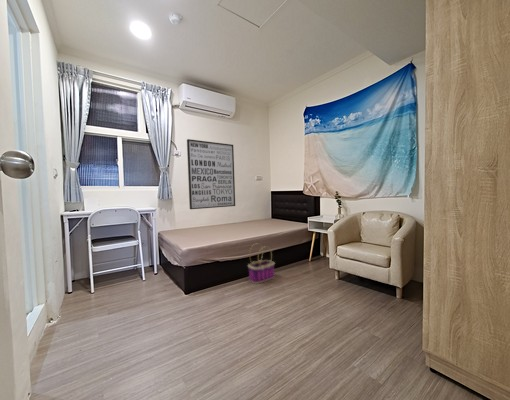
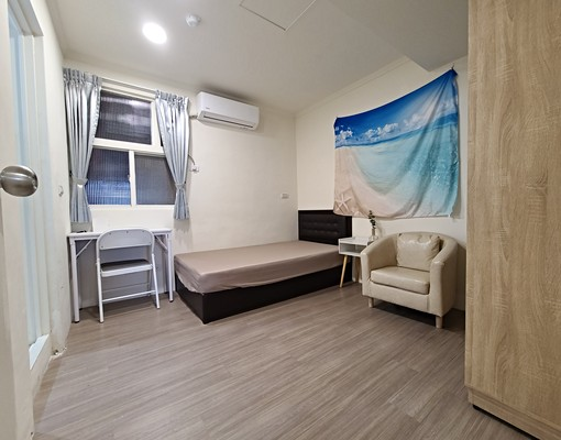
- basket (261, 261)
- wall art (212, 175)
